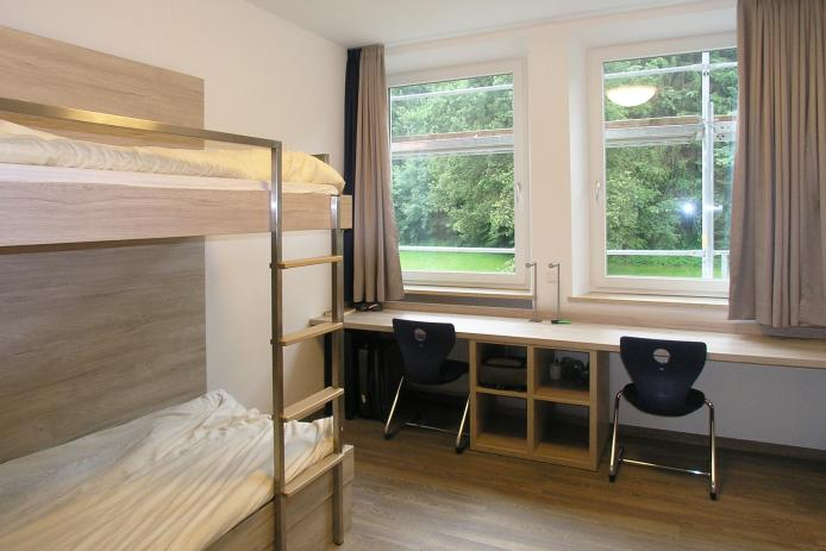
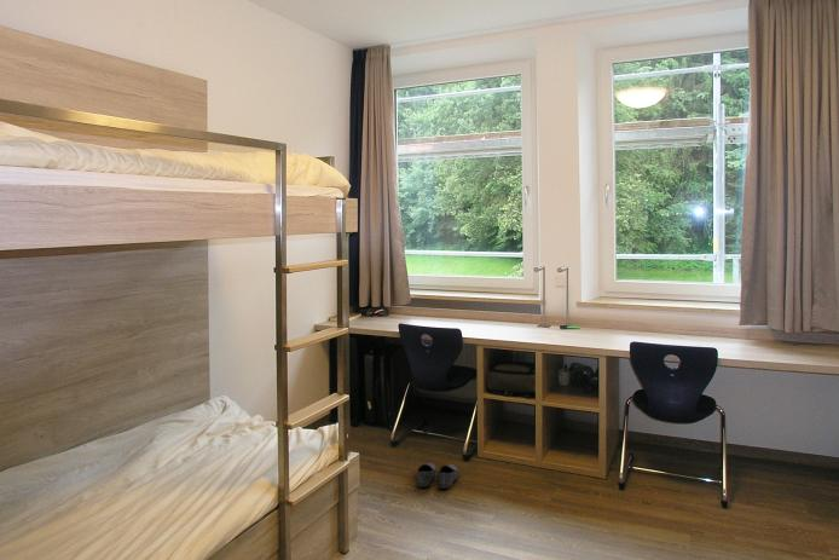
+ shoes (435, 470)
